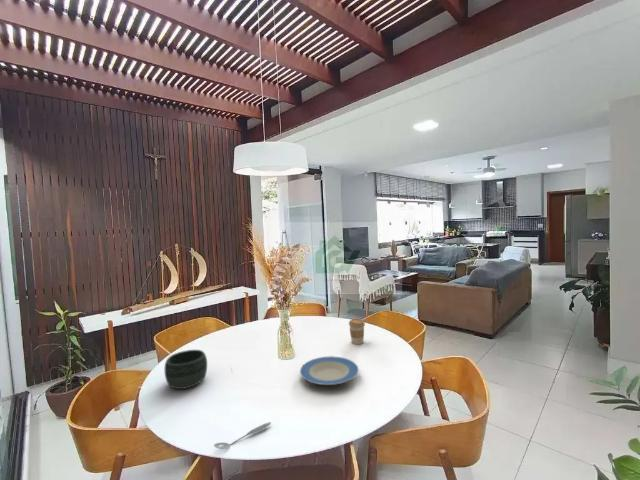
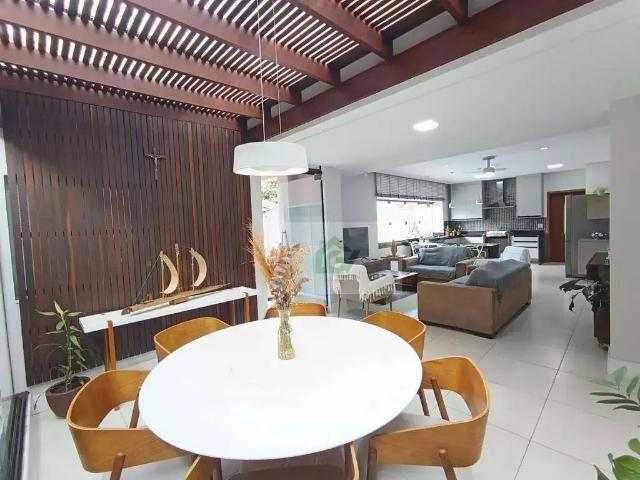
- coffee cup (357, 330)
- spoon (245, 435)
- bowl (186, 369)
- plate (329, 372)
